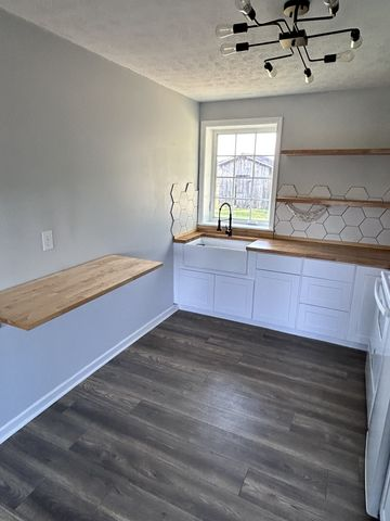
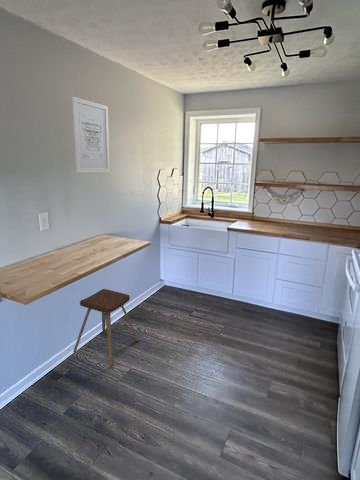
+ wall art (92, 138)
+ music stool (106, 322)
